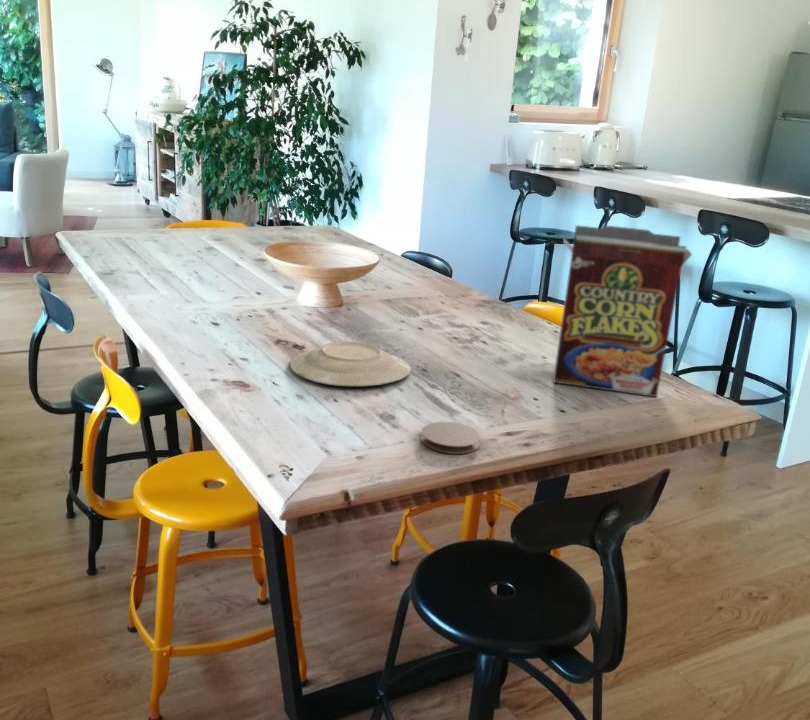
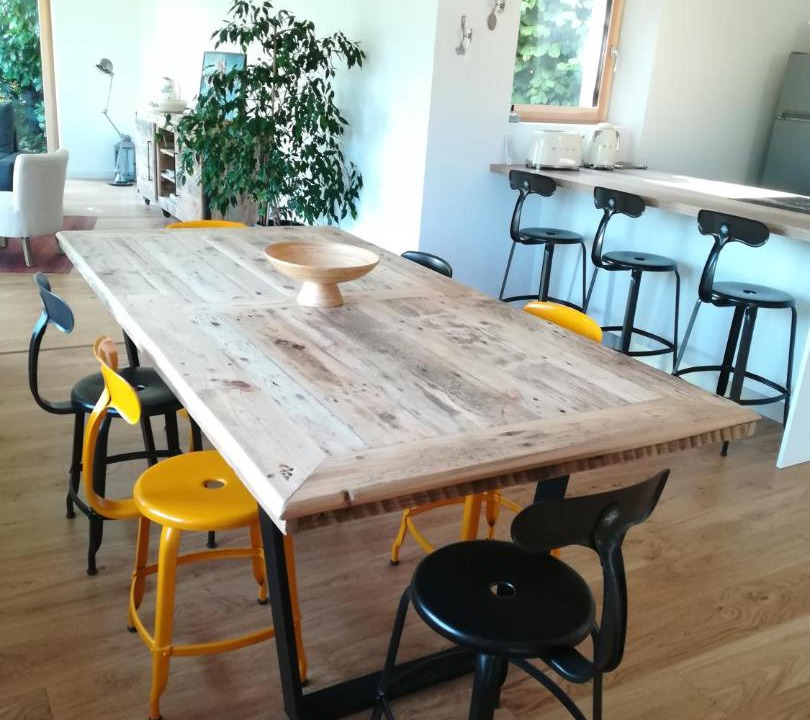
- cereal box (614, 309)
- coaster (450, 437)
- plate (351, 358)
